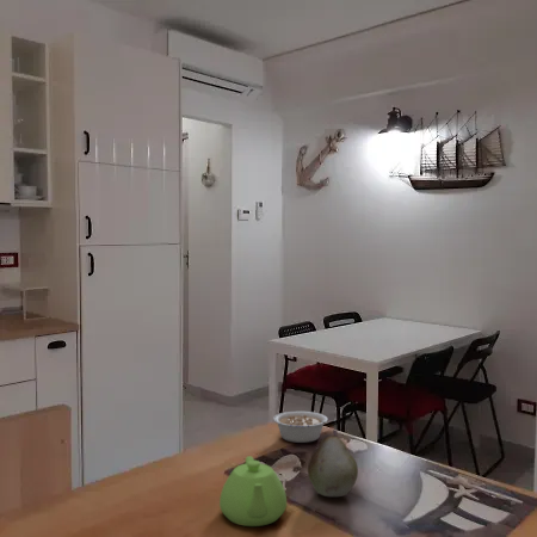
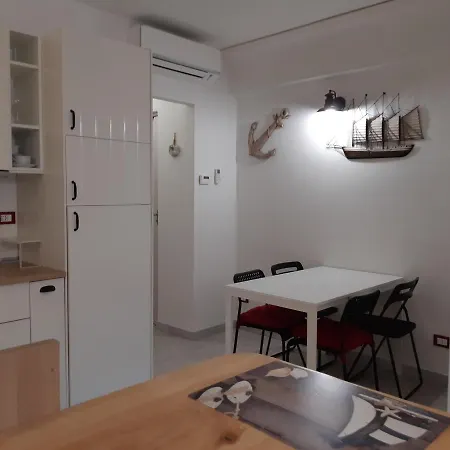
- fruit (333, 463)
- teapot (253, 488)
- legume (302, 425)
